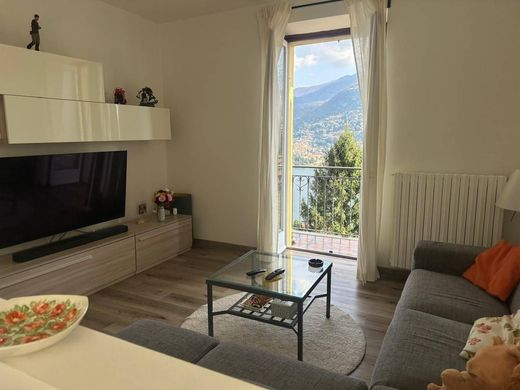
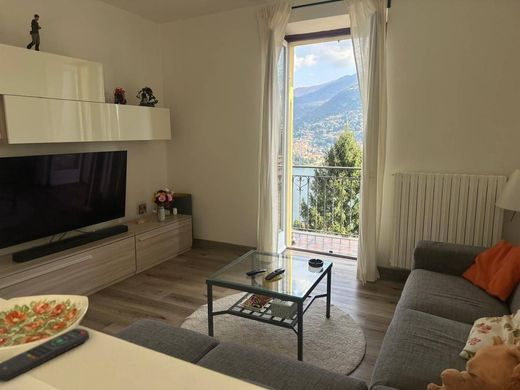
+ remote control (44, 351)
